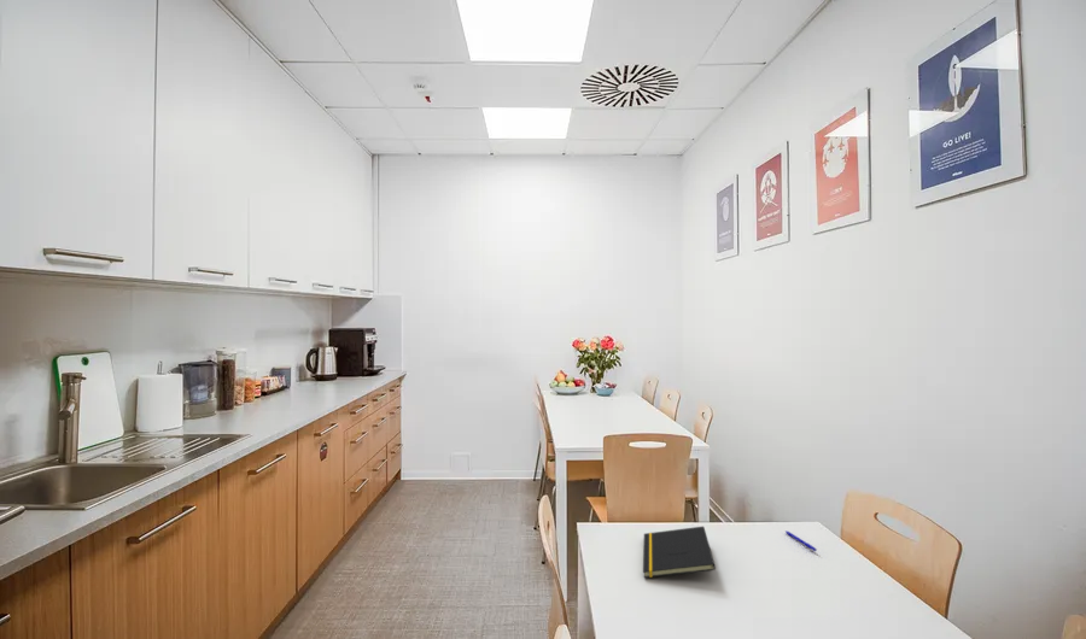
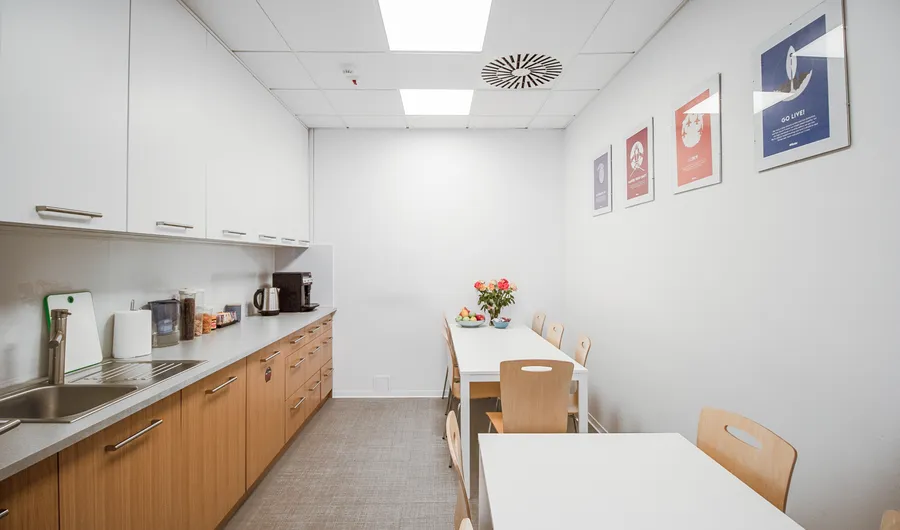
- notepad (676, 550)
- pen (799, 539)
